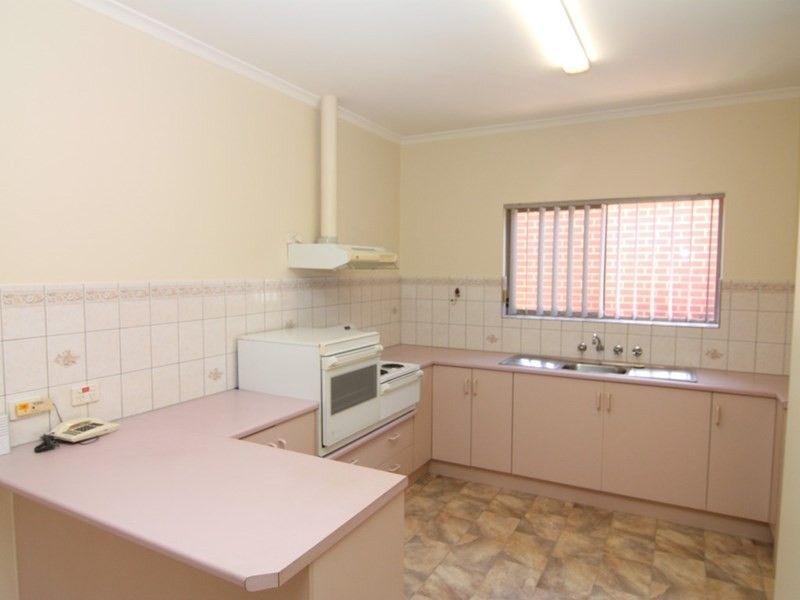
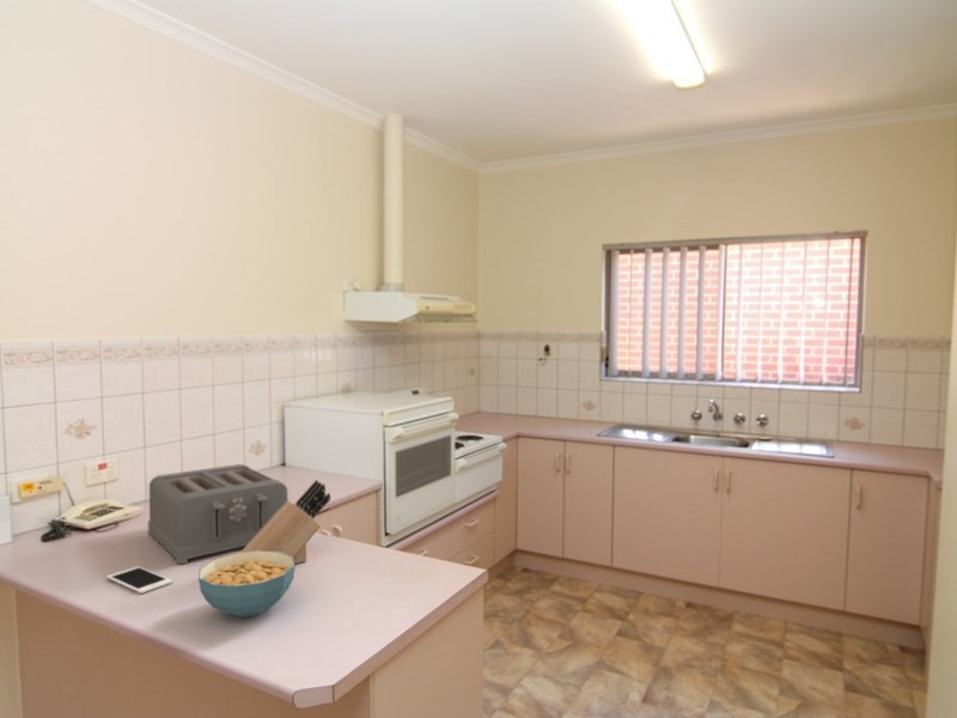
+ knife block (282, 524)
+ cell phone (139, 579)
+ cereal bowl (248, 589)
+ toaster (220, 509)
